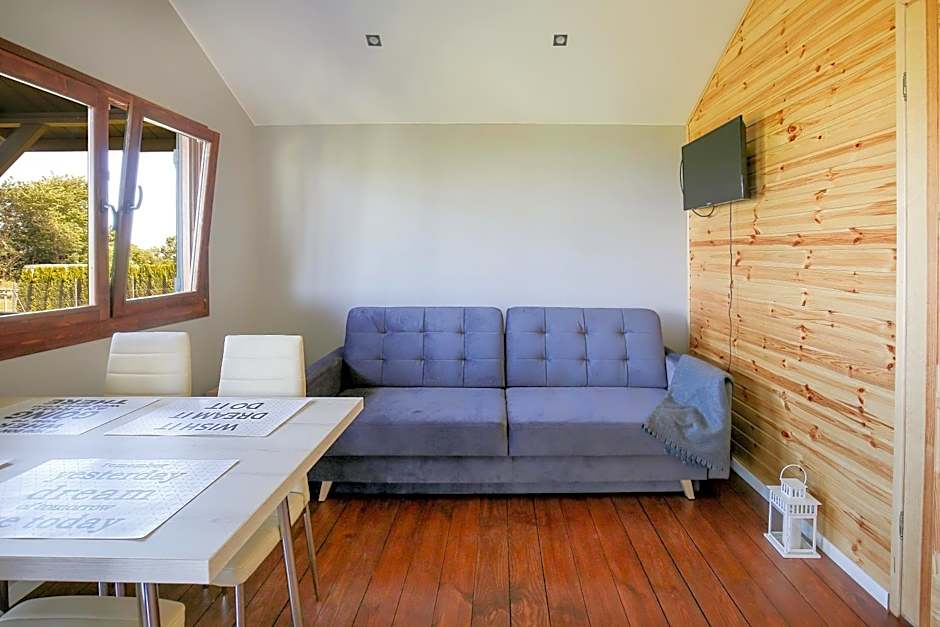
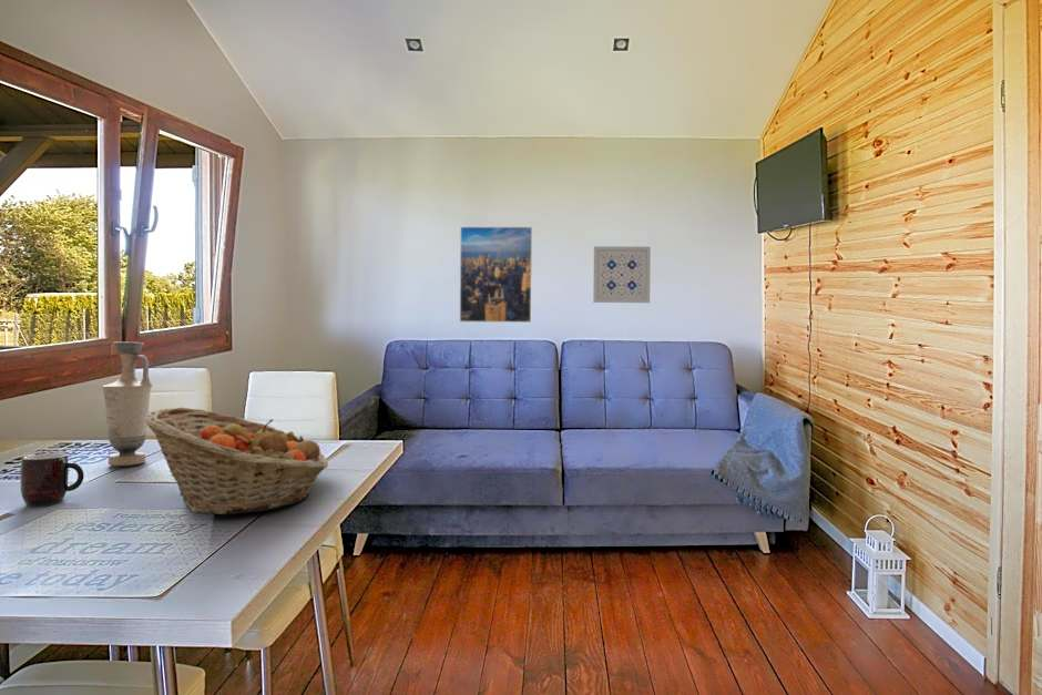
+ fruit basket (241, 452)
+ wall art (621, 274)
+ mug (52, 478)
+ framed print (496, 274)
+ vase (126, 402)
